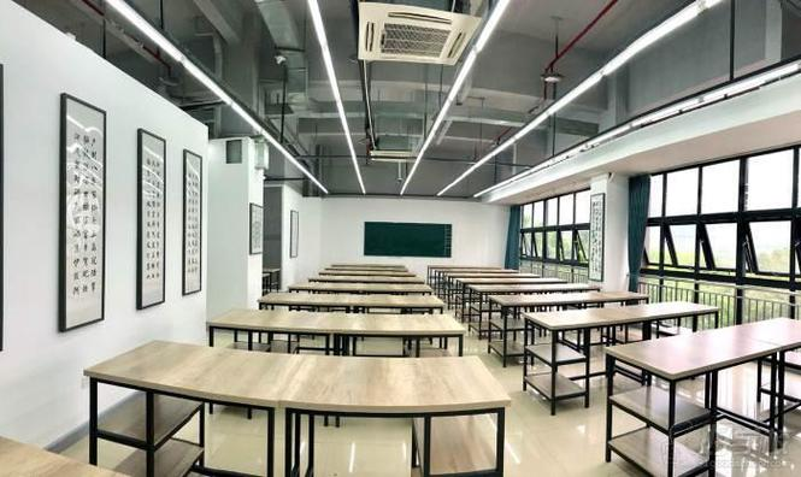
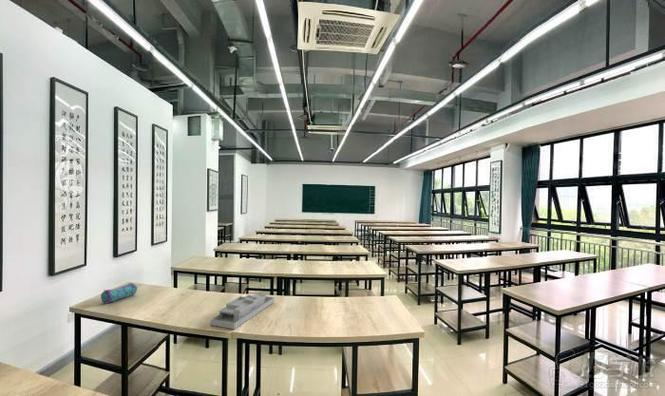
+ pencil case (119, 292)
+ desk organizer (245, 305)
